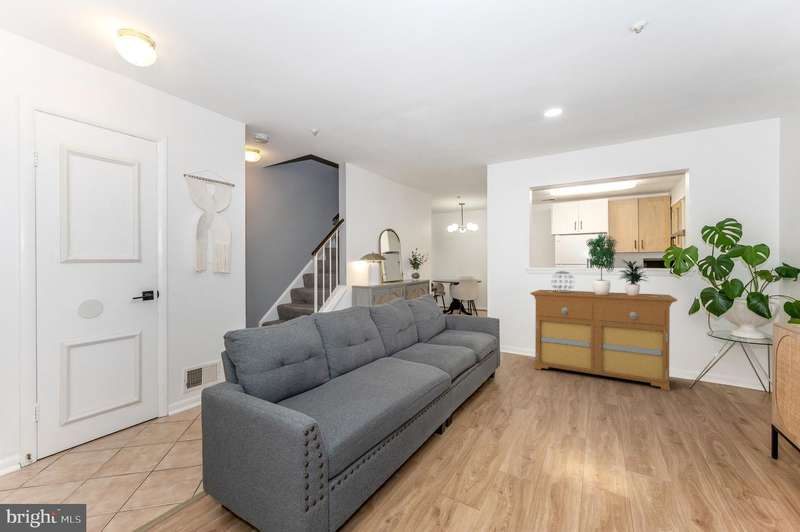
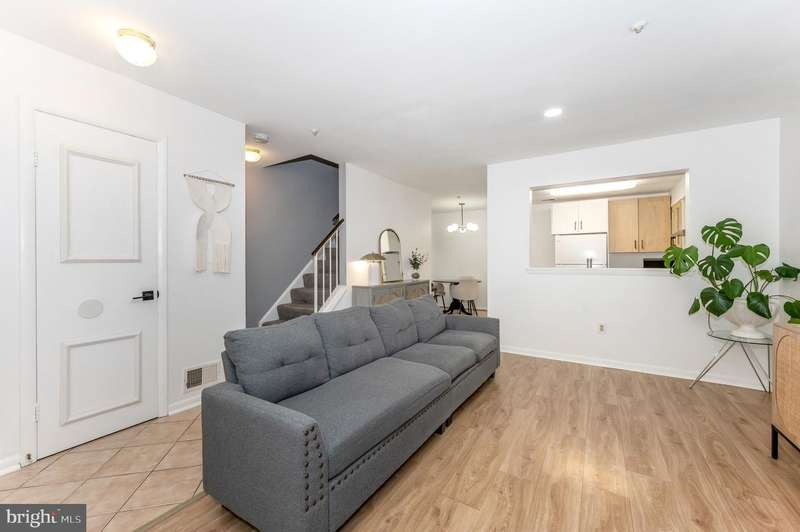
- decorative sphere (561, 281)
- potted plant (613, 262)
- sideboard (597, 332)
